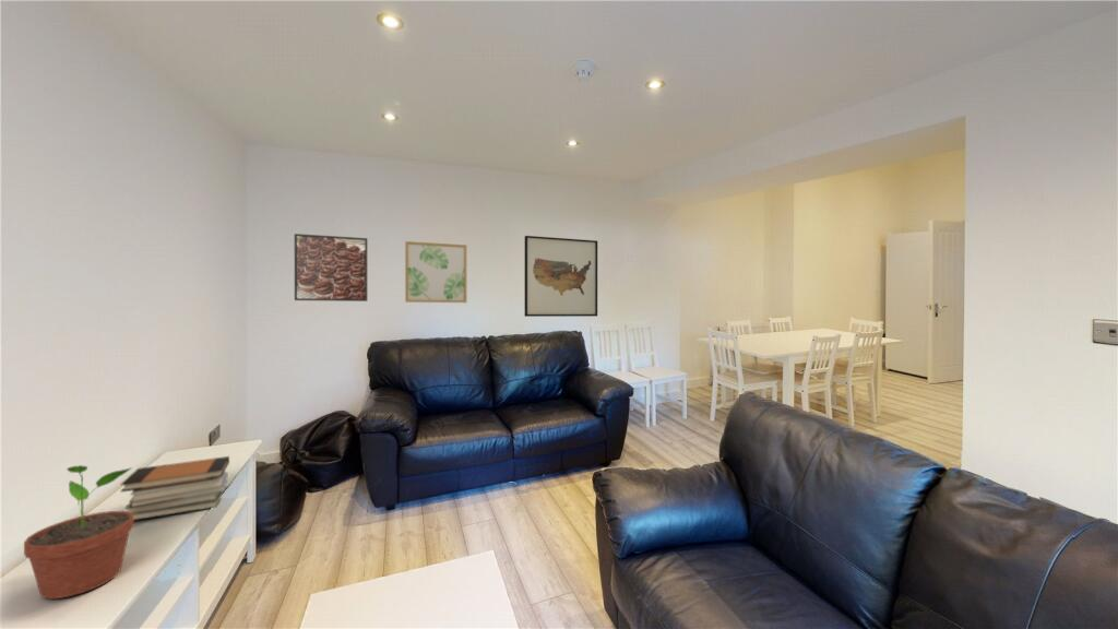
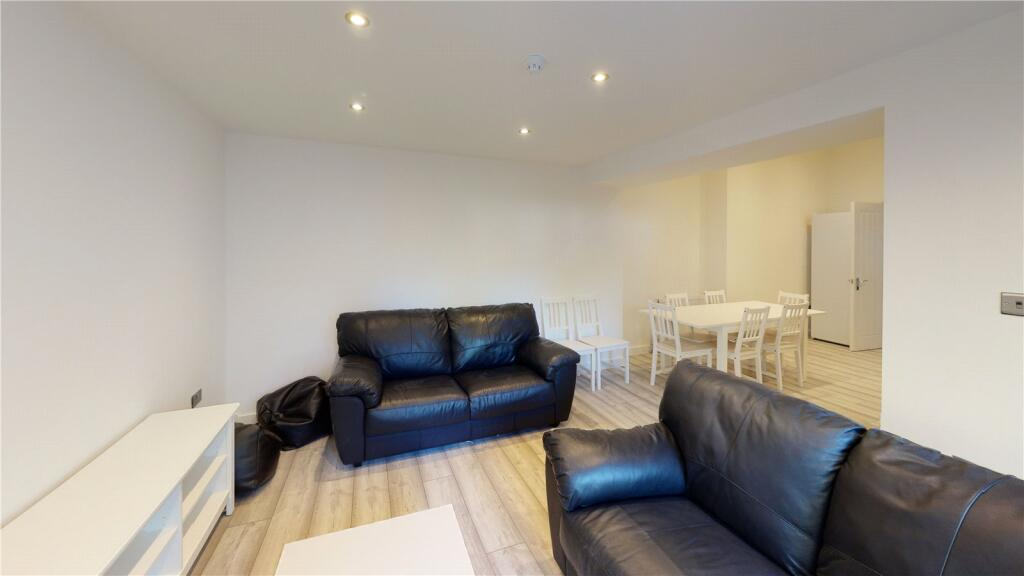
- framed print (332, 268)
- wall art (437, 272)
- potted plant (82, 519)
- wall art (561, 277)
- book stack (180, 487)
